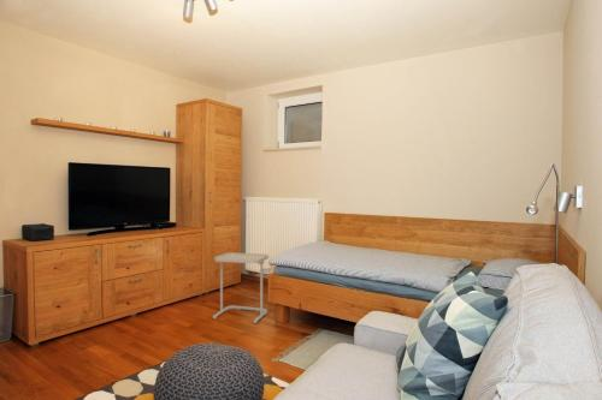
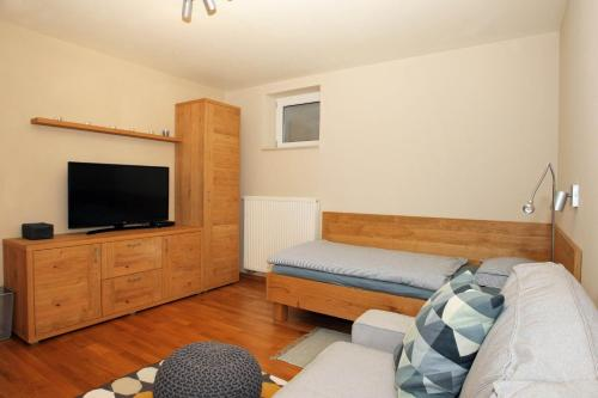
- side table (260, 285)
